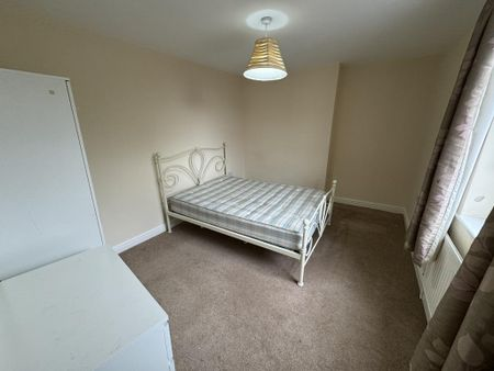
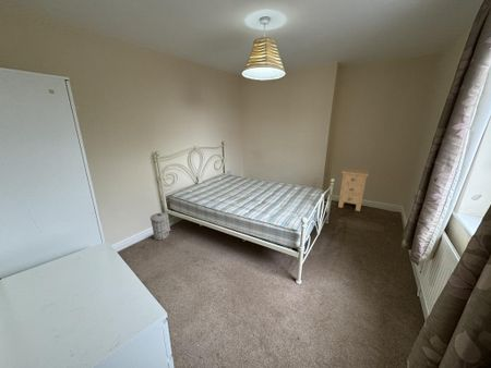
+ trash can (160, 225)
+ nightstand (352, 188)
